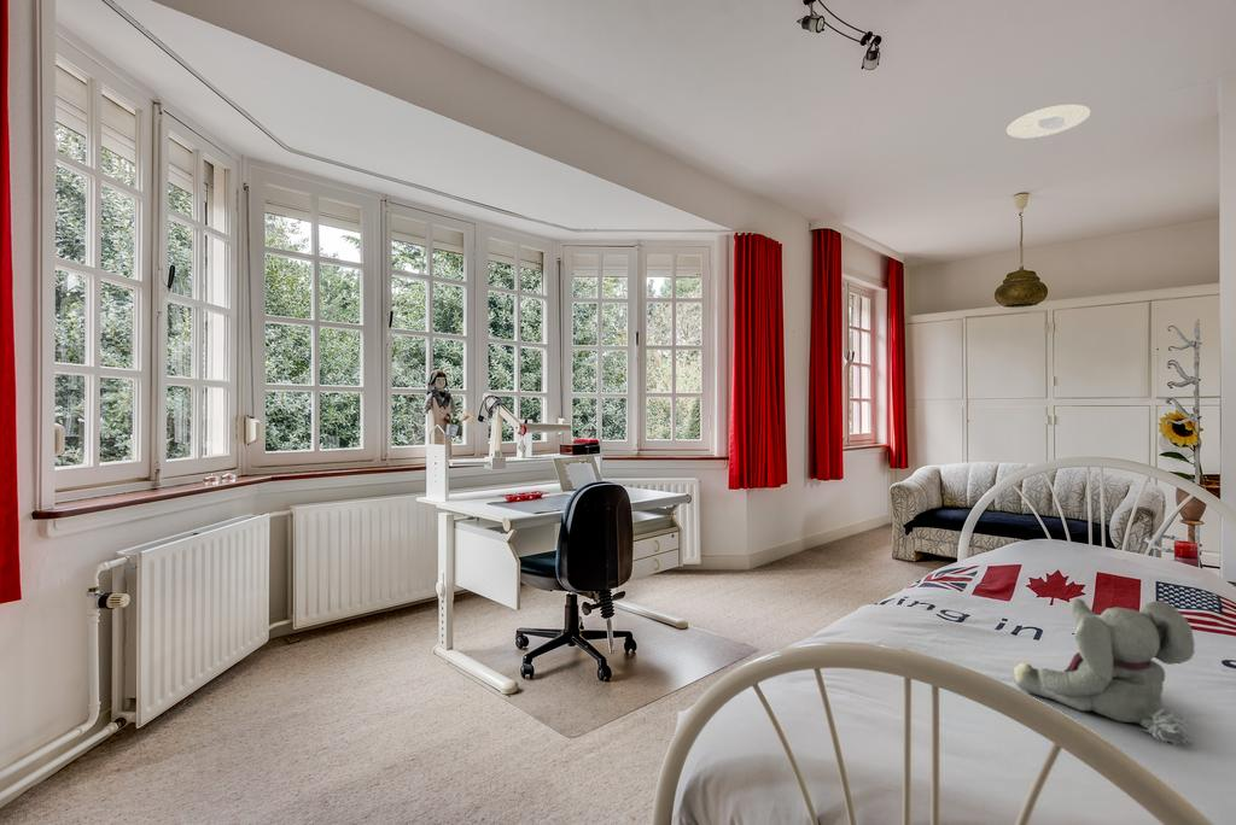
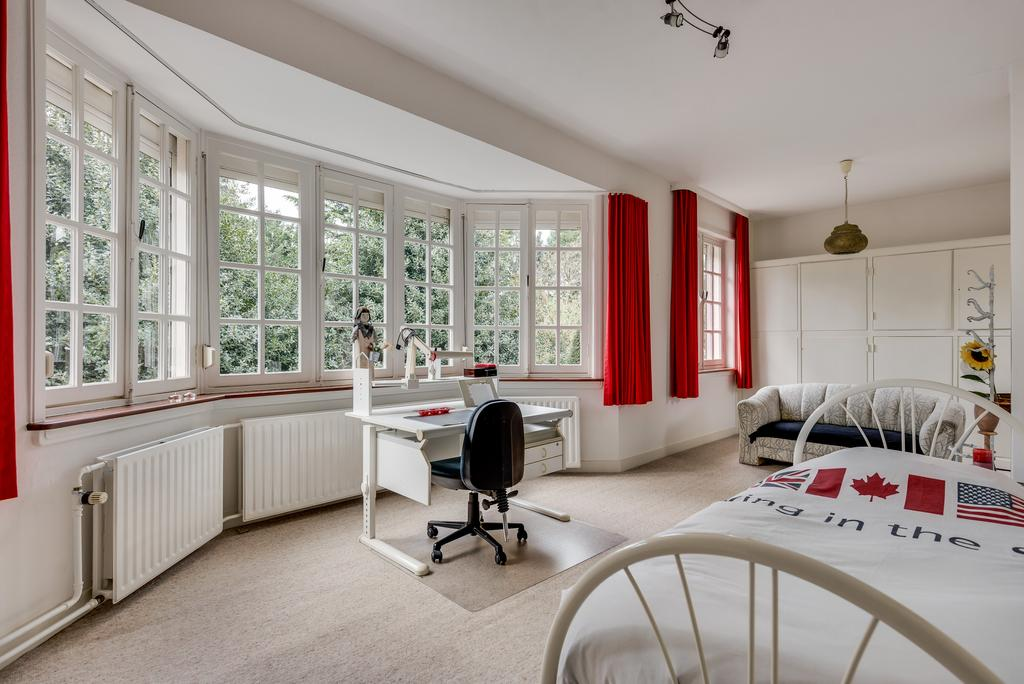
- plush elephant (1108, 653)
- recessed light (1046, 118)
